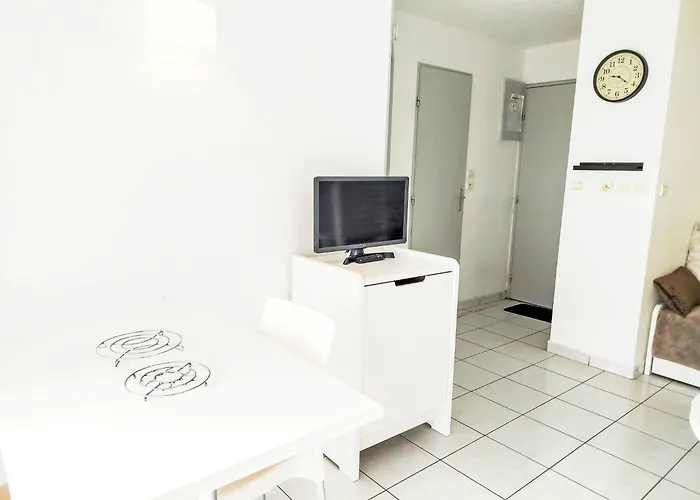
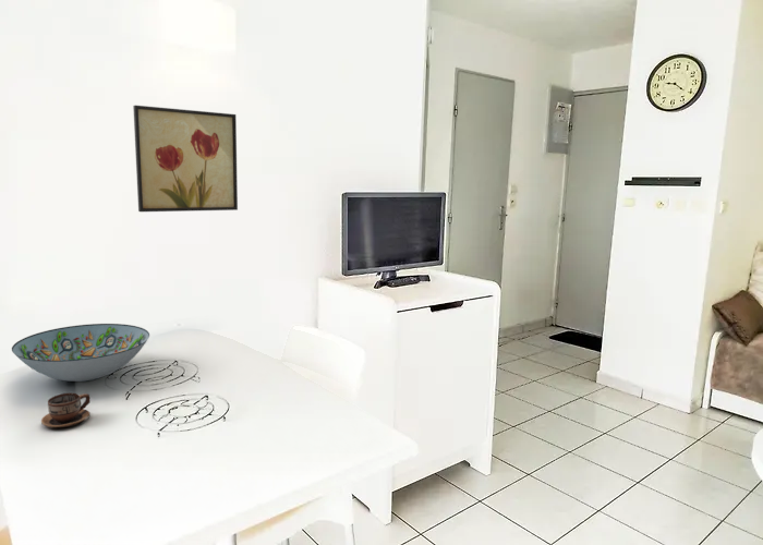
+ wall art (187, 160)
+ cup (66, 408)
+ decorative bowl (85, 358)
